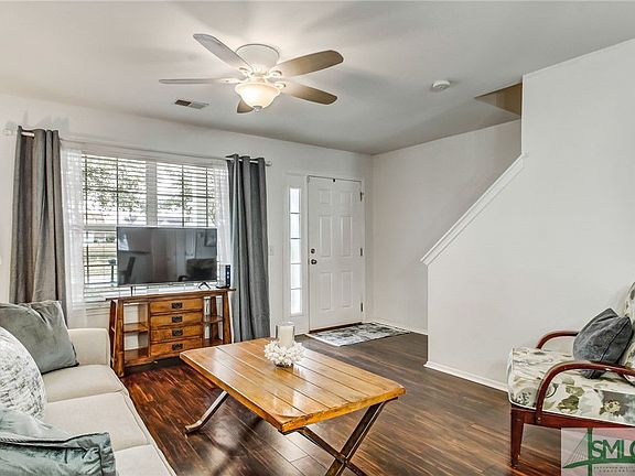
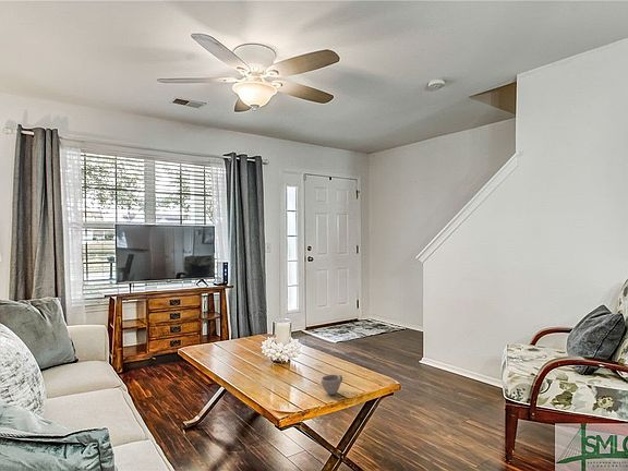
+ cup (333, 384)
